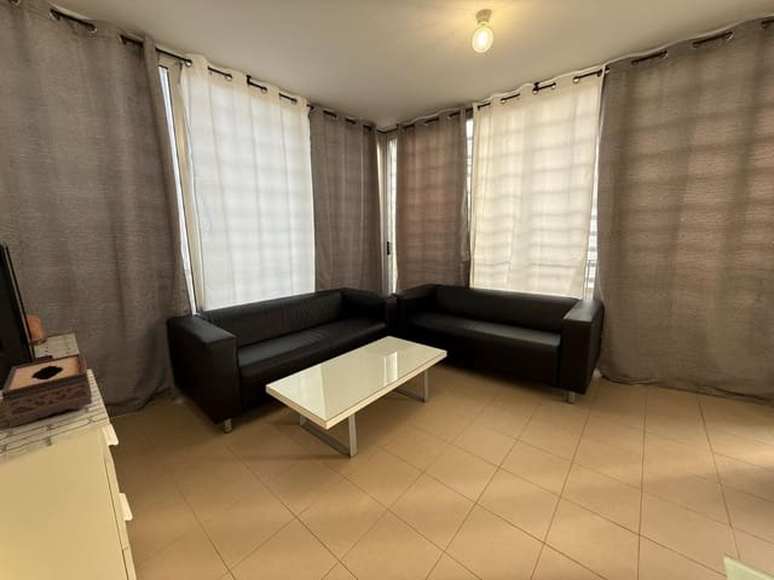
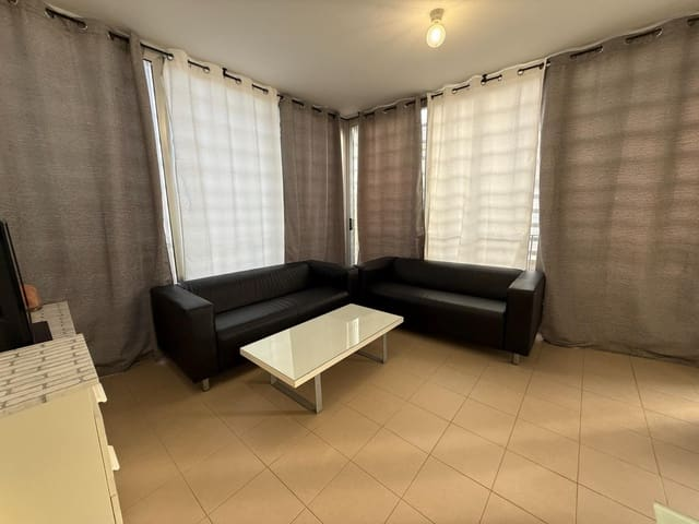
- tissue box (51, 384)
